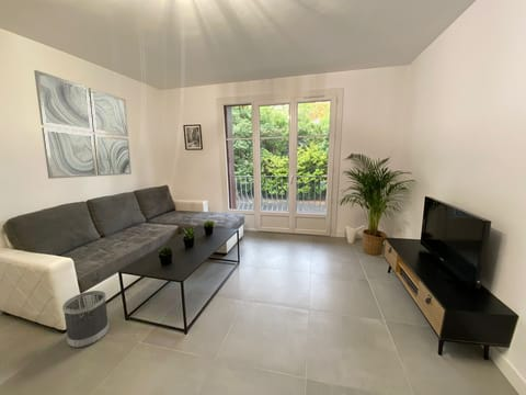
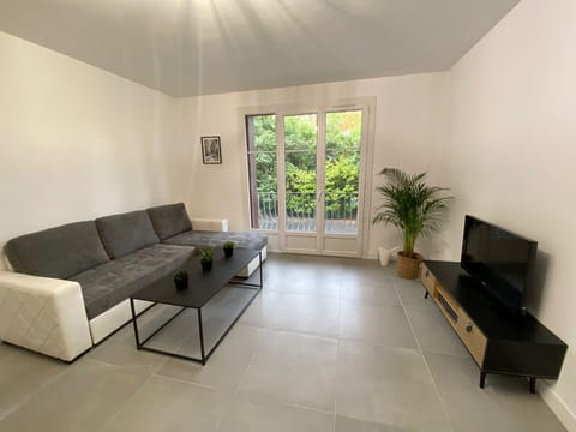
- wastebasket (87, 317)
- wall art (92, 134)
